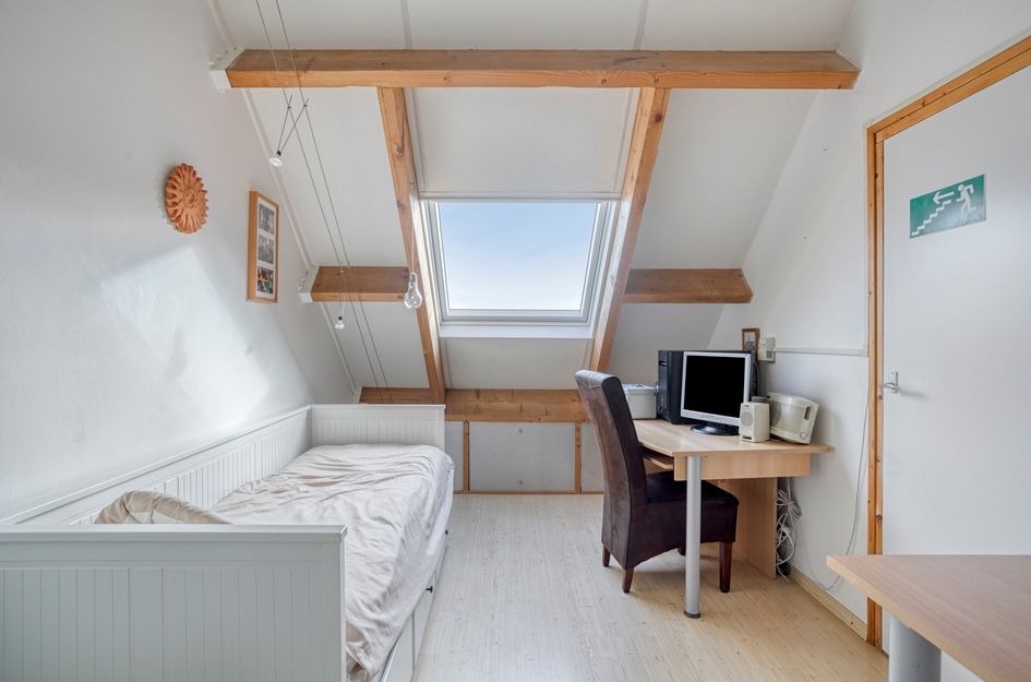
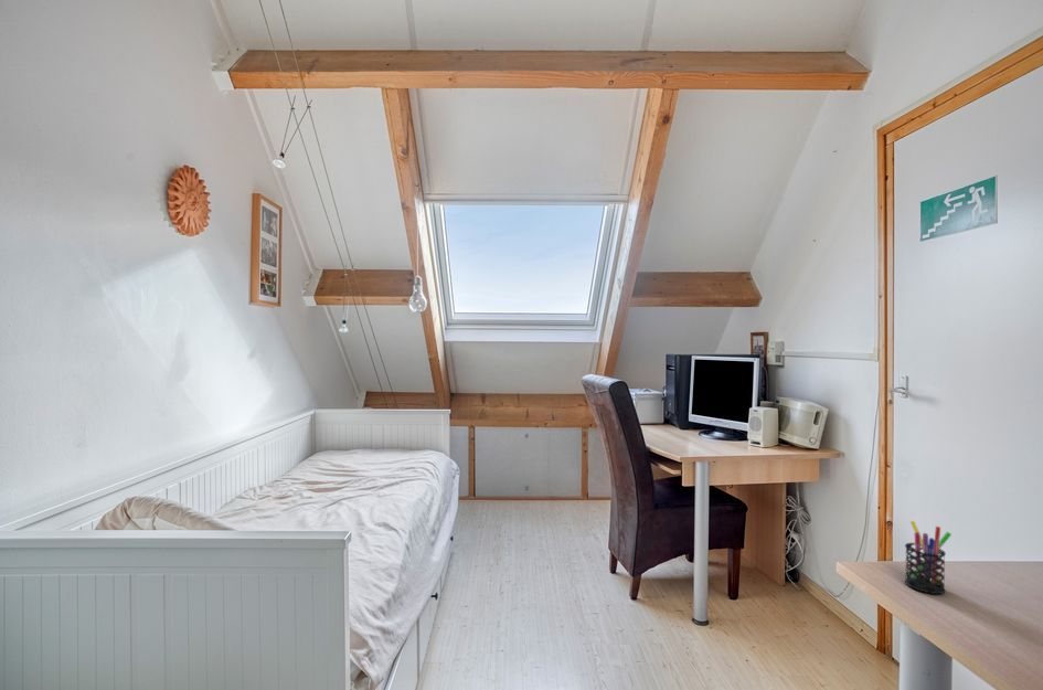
+ pen holder (929, 554)
